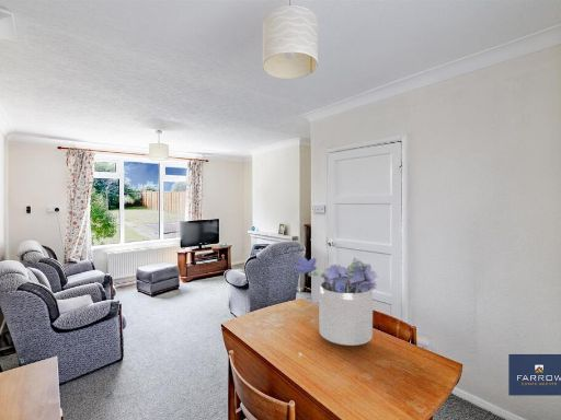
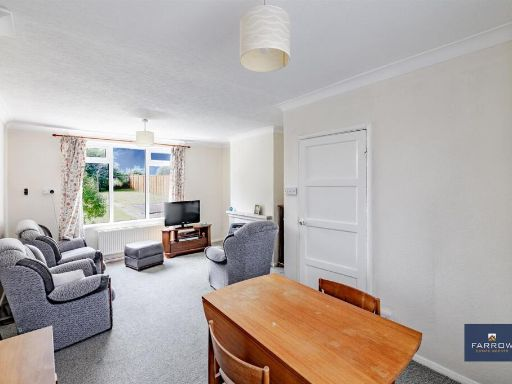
- flower bouquet (339, 295)
